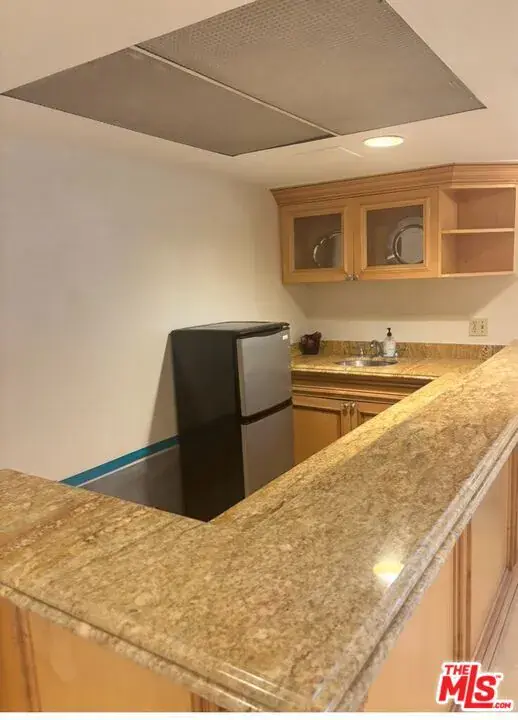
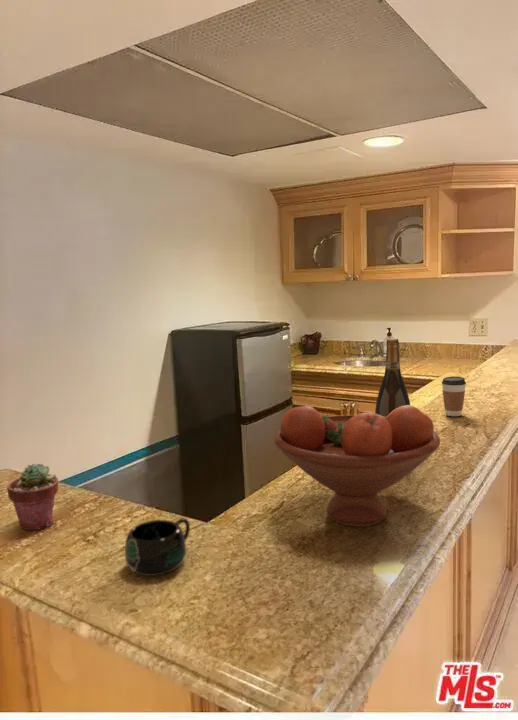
+ wine bottle (393, 401)
+ coffee cup (453, 396)
+ potted succulent (34, 494)
+ fruit bowl (355, 459)
+ mug (161, 544)
